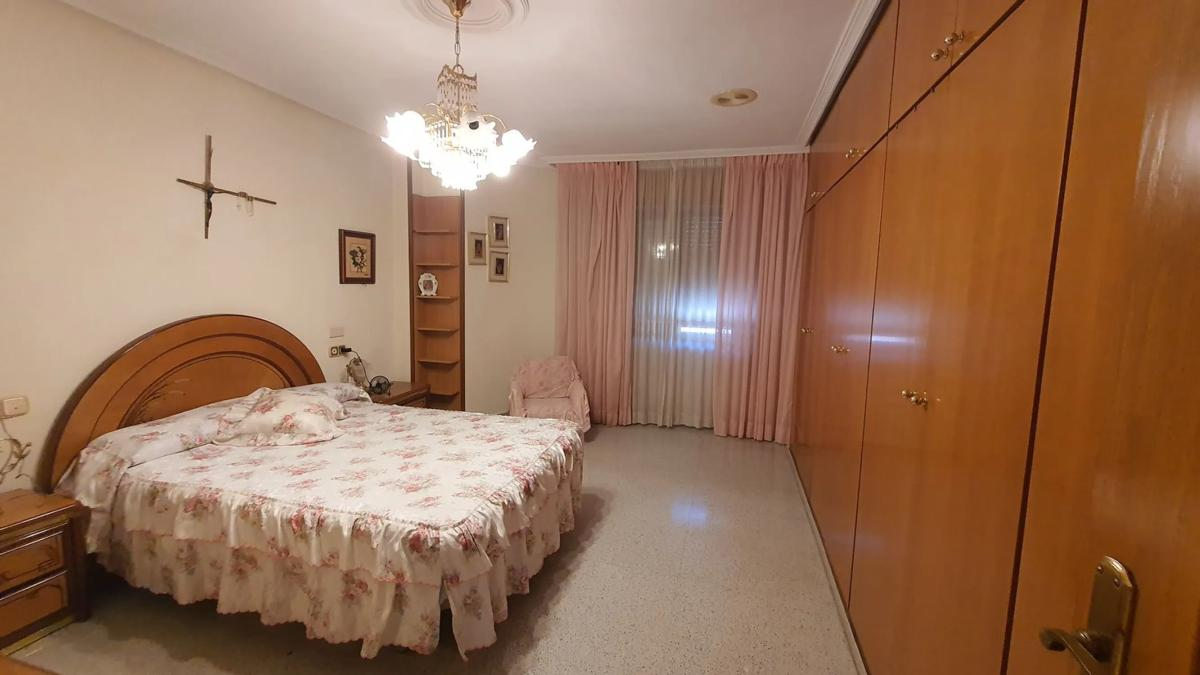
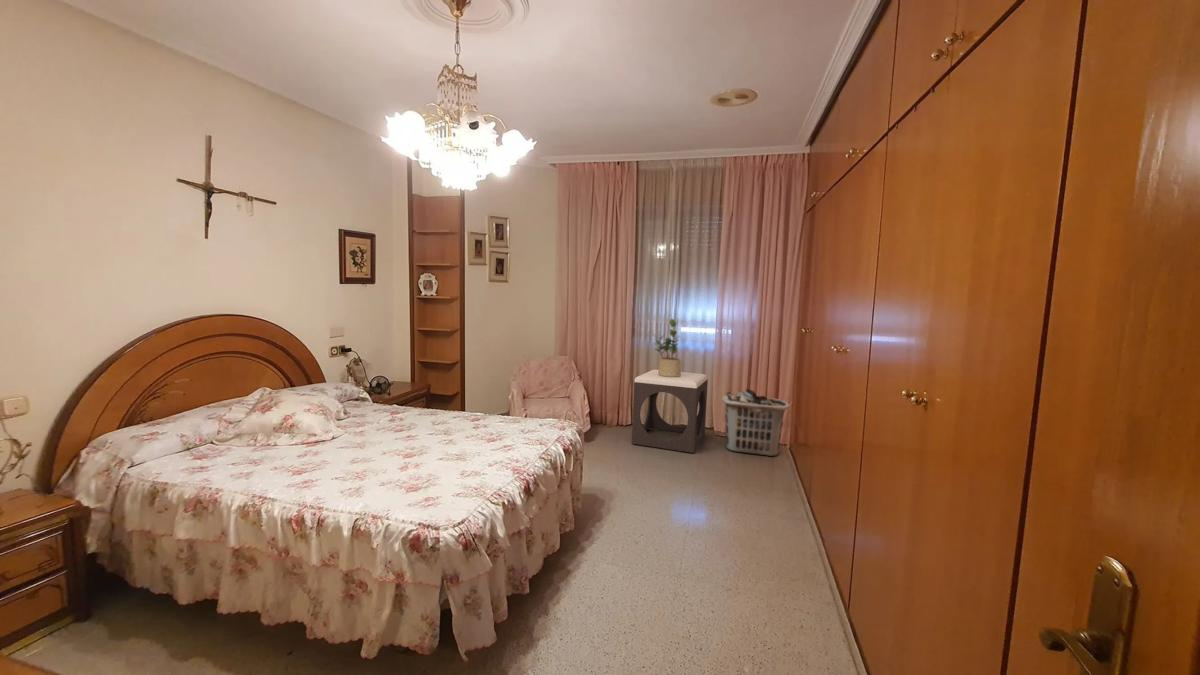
+ clothes hamper (753, 420)
+ potted plant (667, 347)
+ footstool (678, 398)
